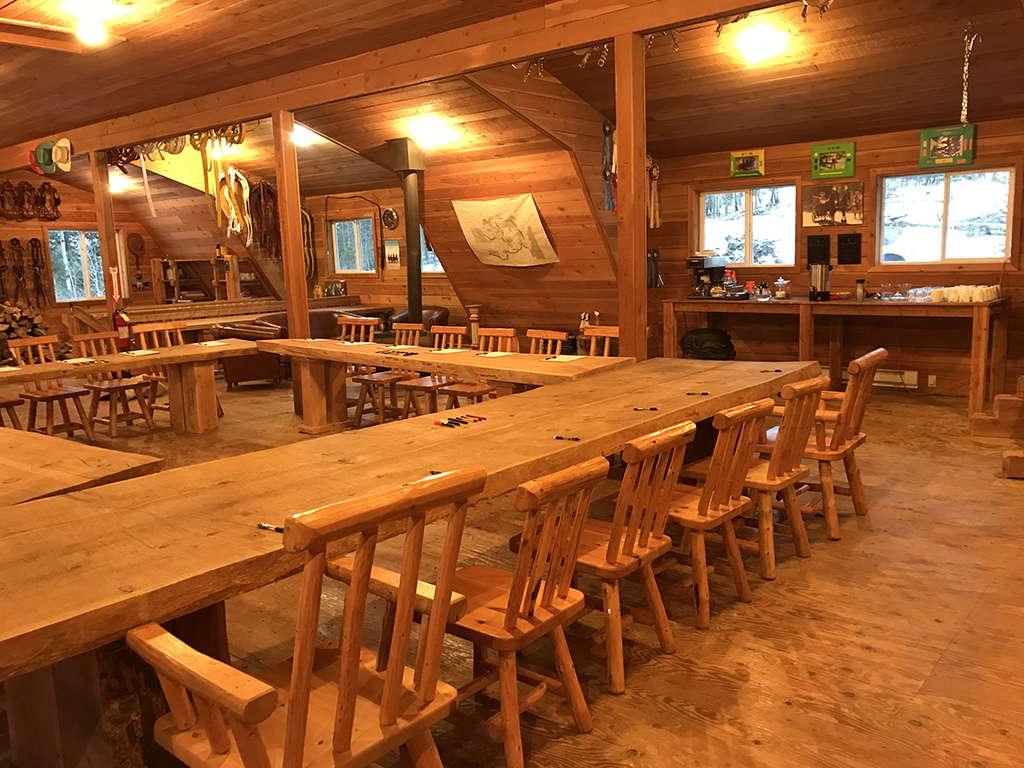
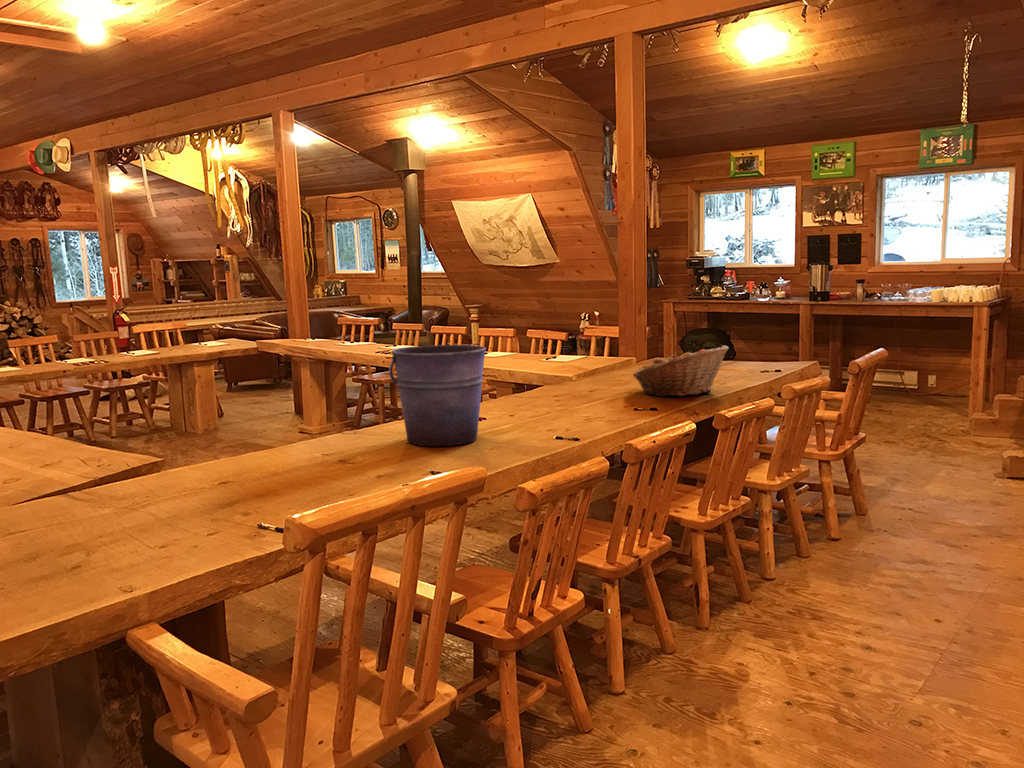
+ bucket (438, 393)
+ fruit basket (681, 369)
